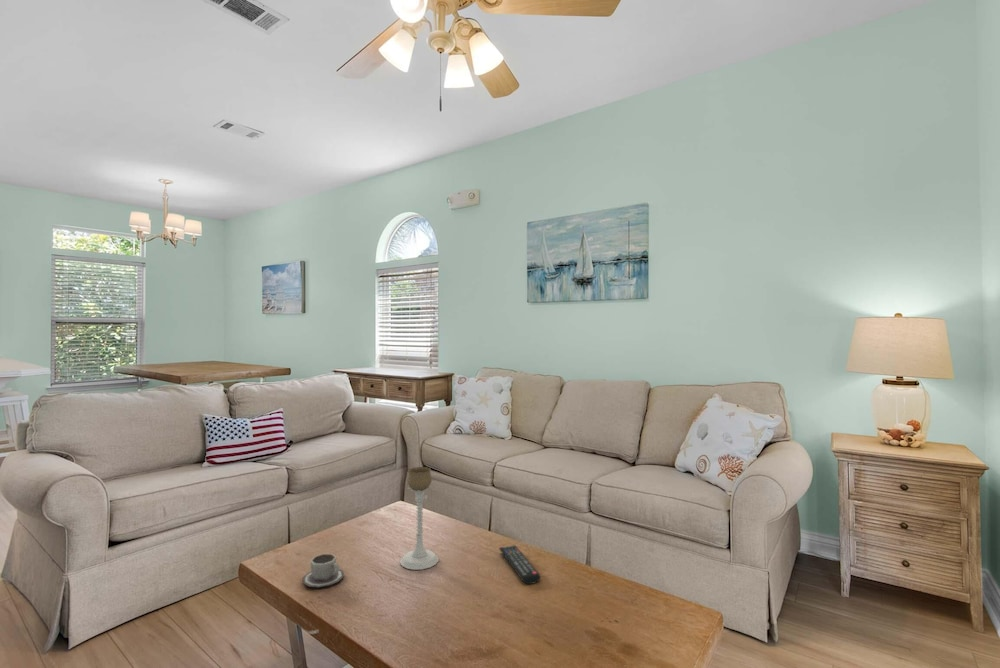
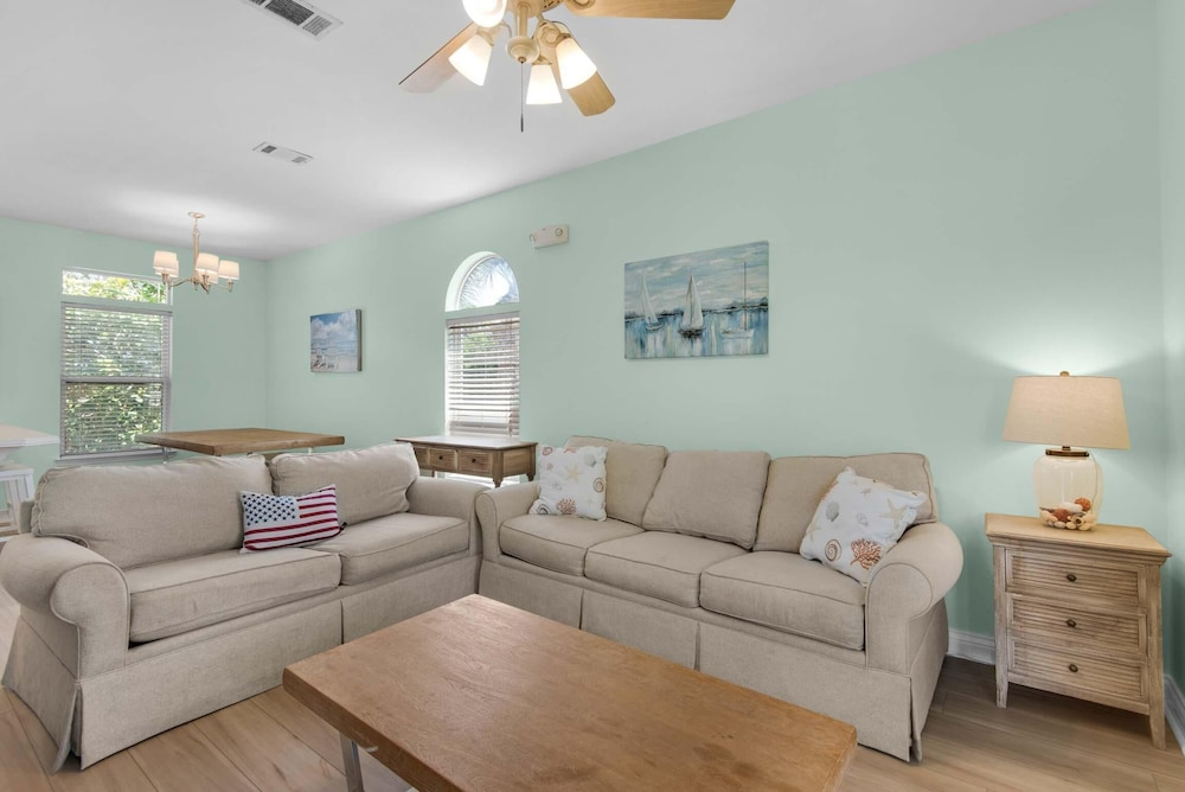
- candle holder (419, 515)
- cup (323, 569)
- remote control (518, 563)
